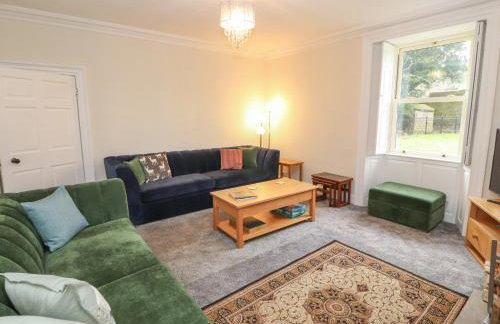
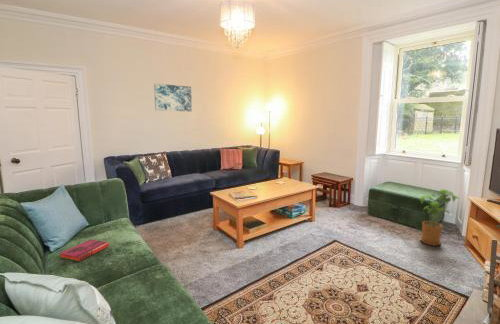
+ hardback book (85, 249)
+ wall art (173, 98)
+ house plant (433, 216)
